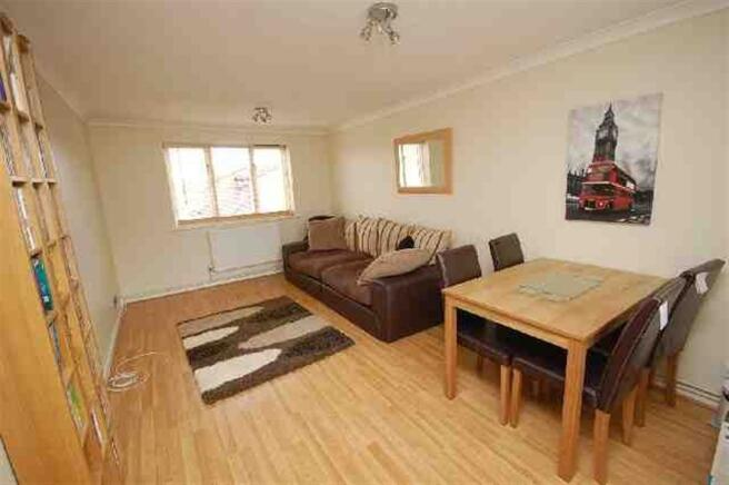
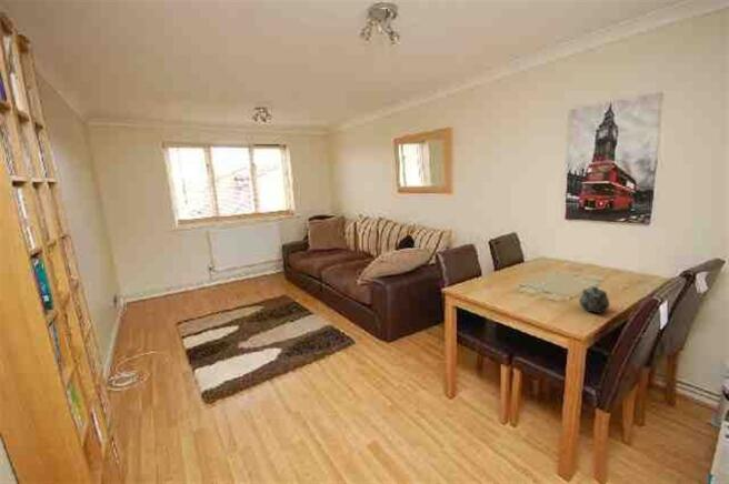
+ chinaware (595, 298)
